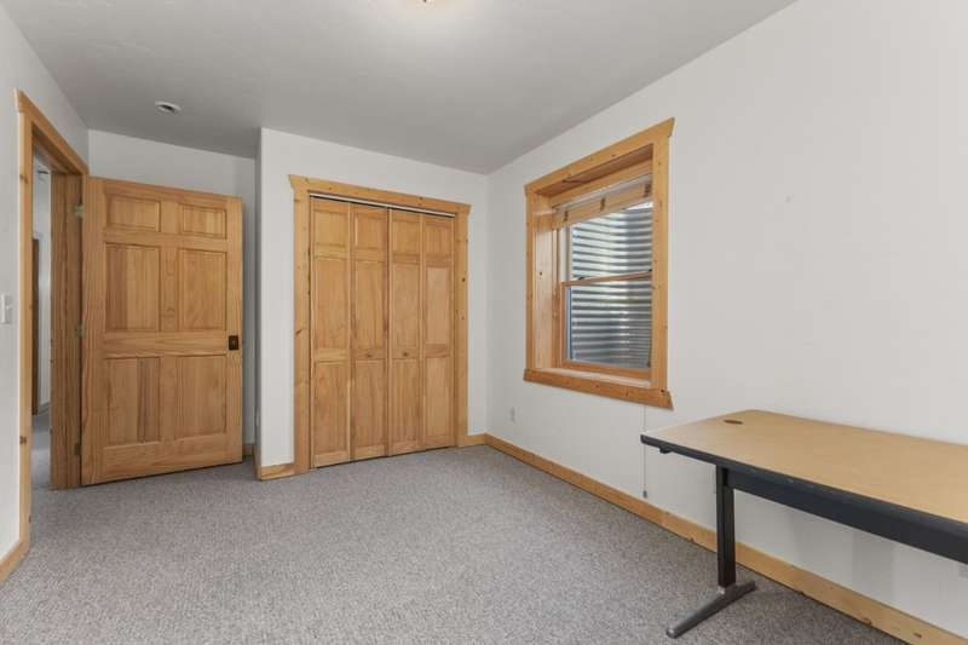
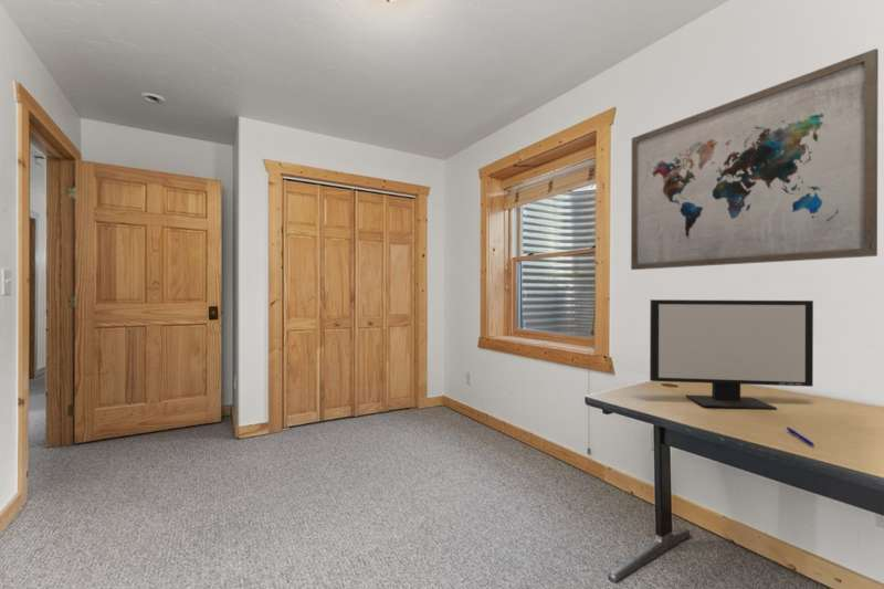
+ wall art (727, 183)
+ pen (800, 437)
+ computer monitor (728, 351)
